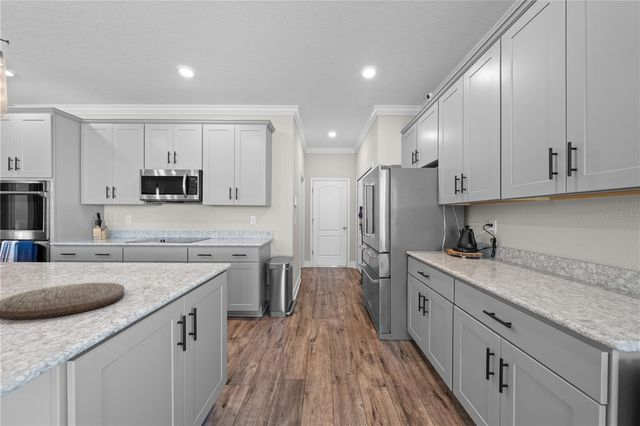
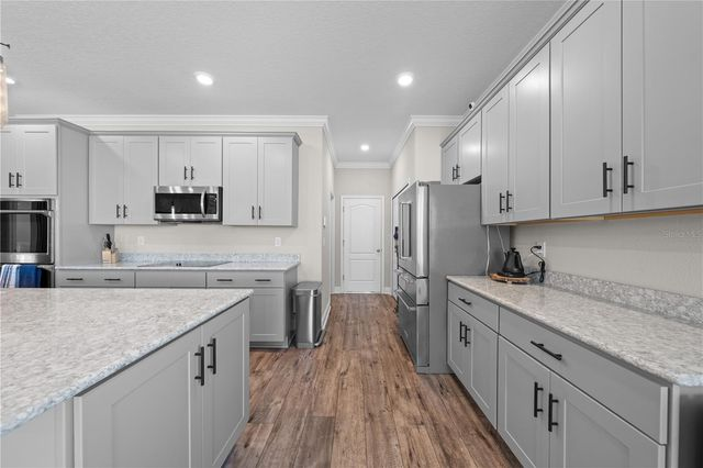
- cutting board (65, 298)
